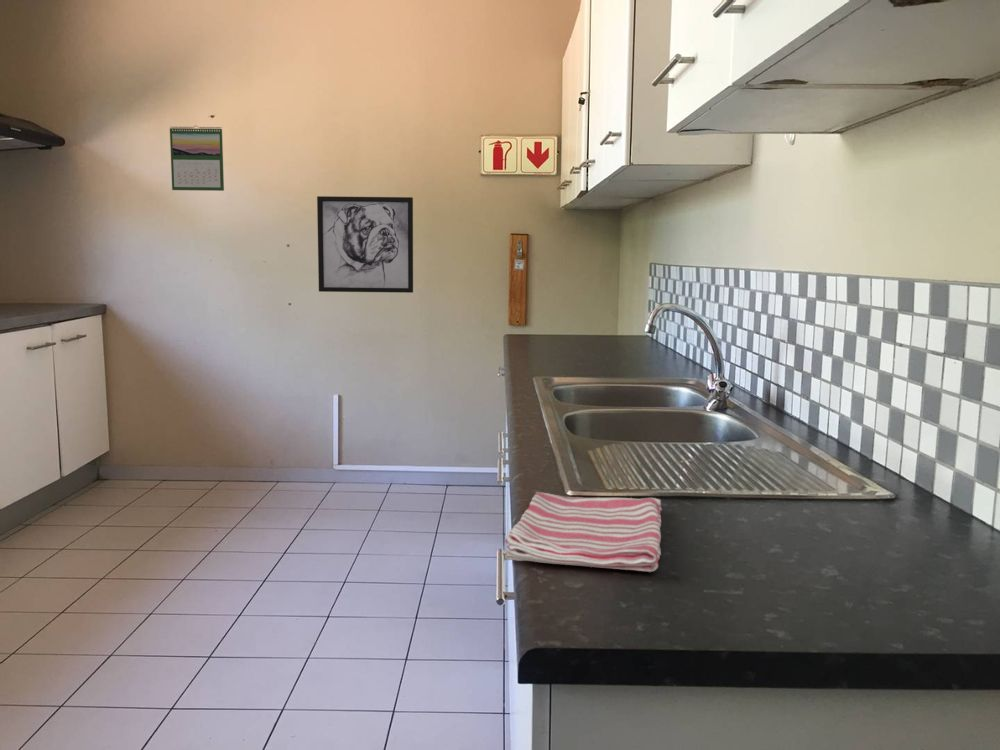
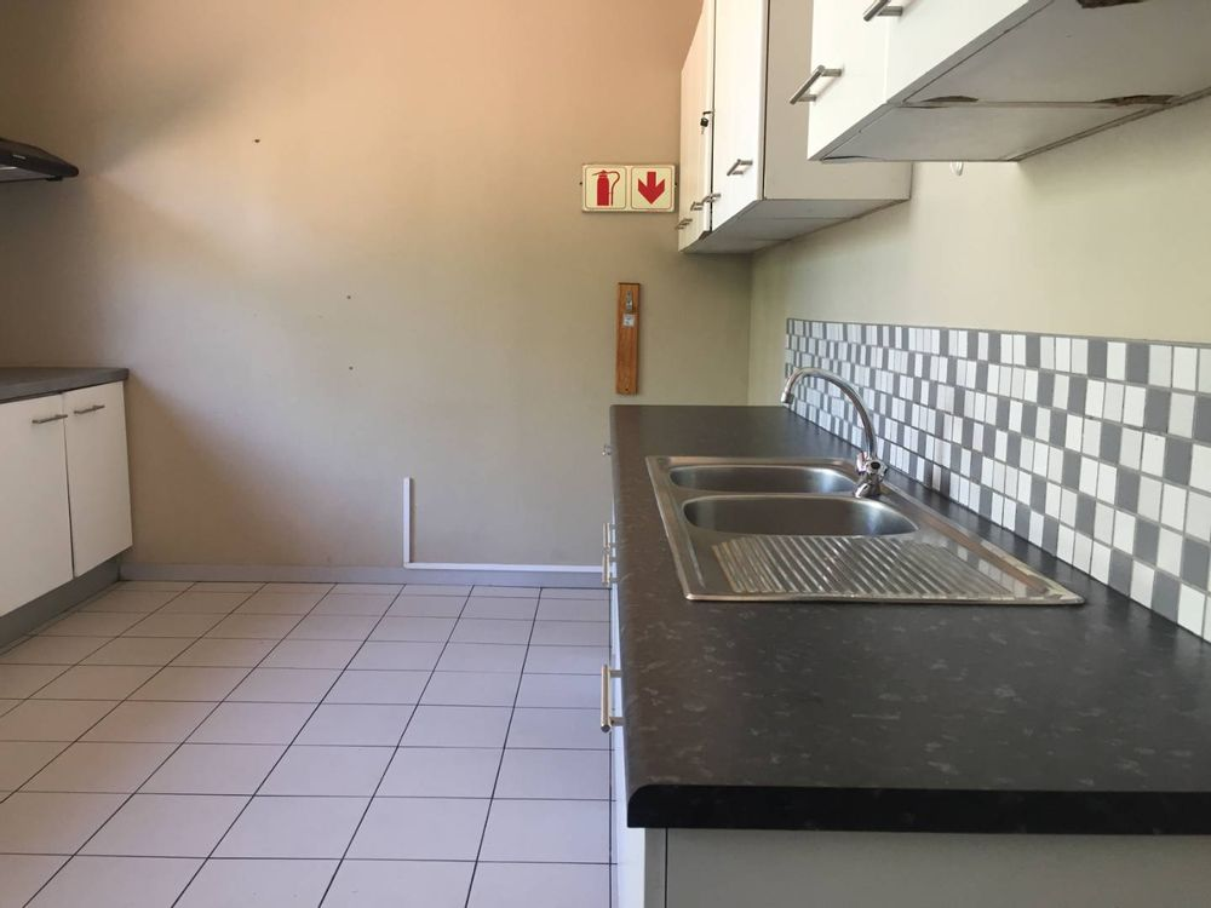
- wall art (365, 244)
- dish towel (589, 522)
- calendar (196, 158)
